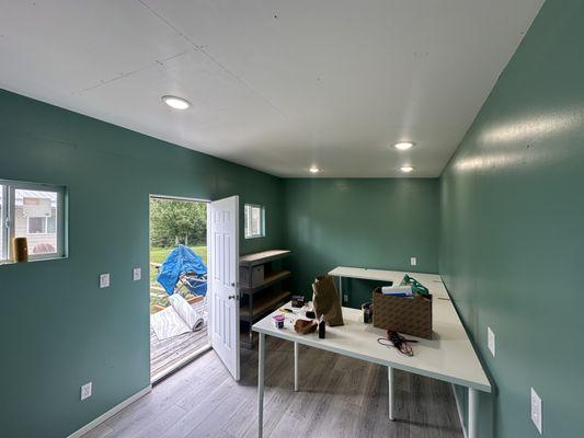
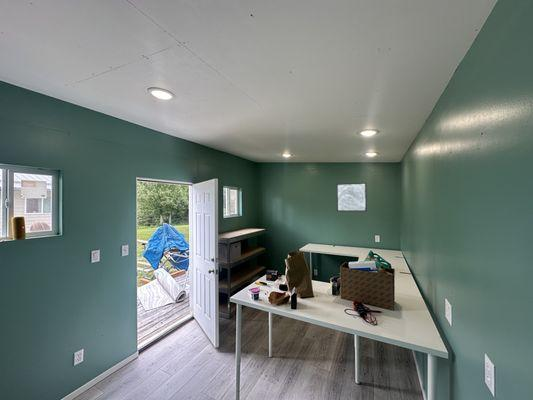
+ wall art (351, 197)
